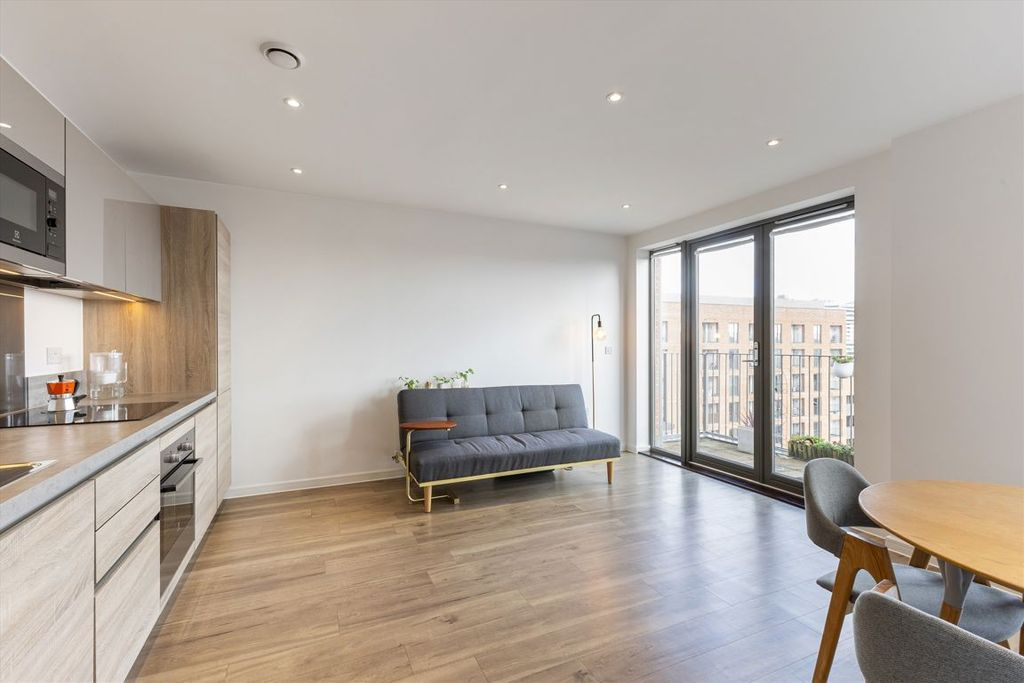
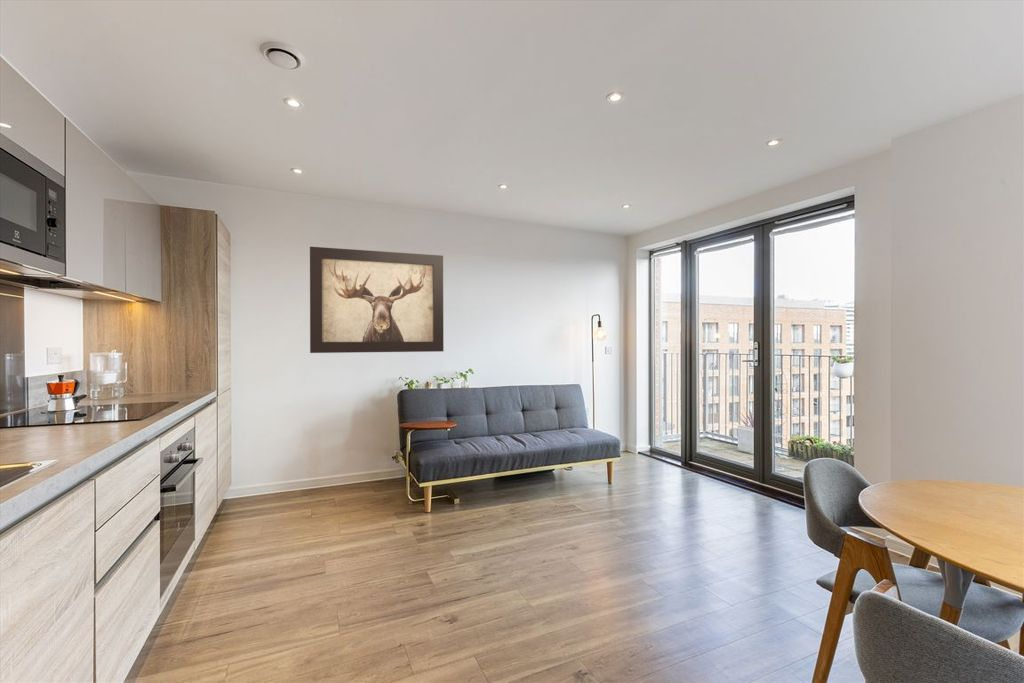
+ wall art (380, 301)
